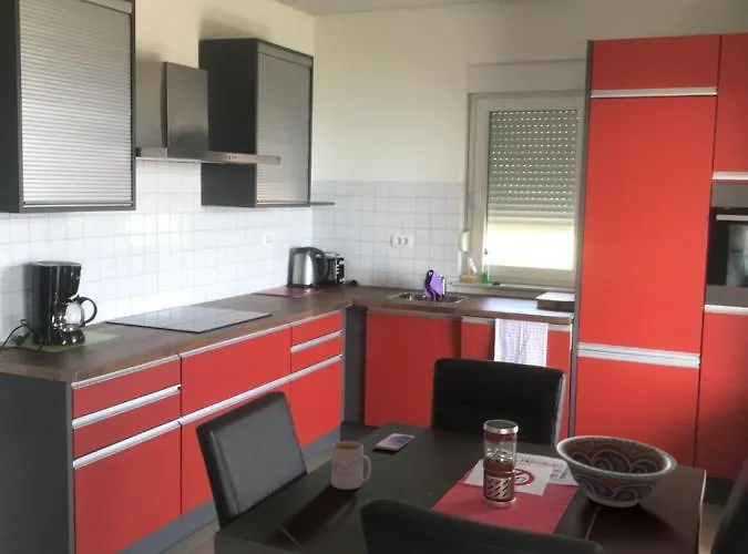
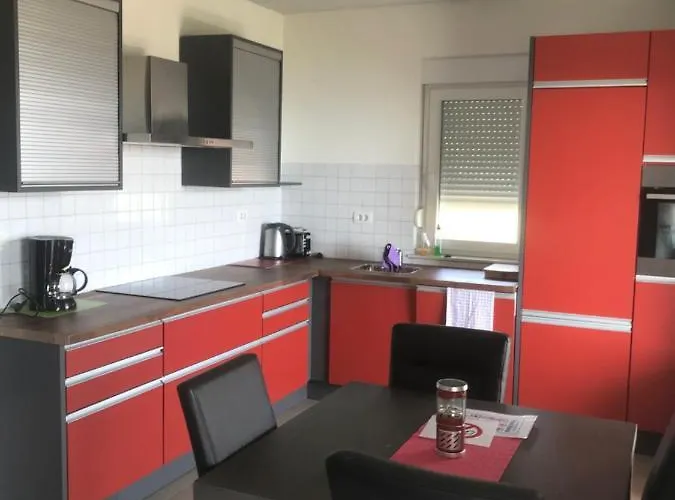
- mug (351, 465)
- smartphone (395, 441)
- decorative bowl (614, 475)
